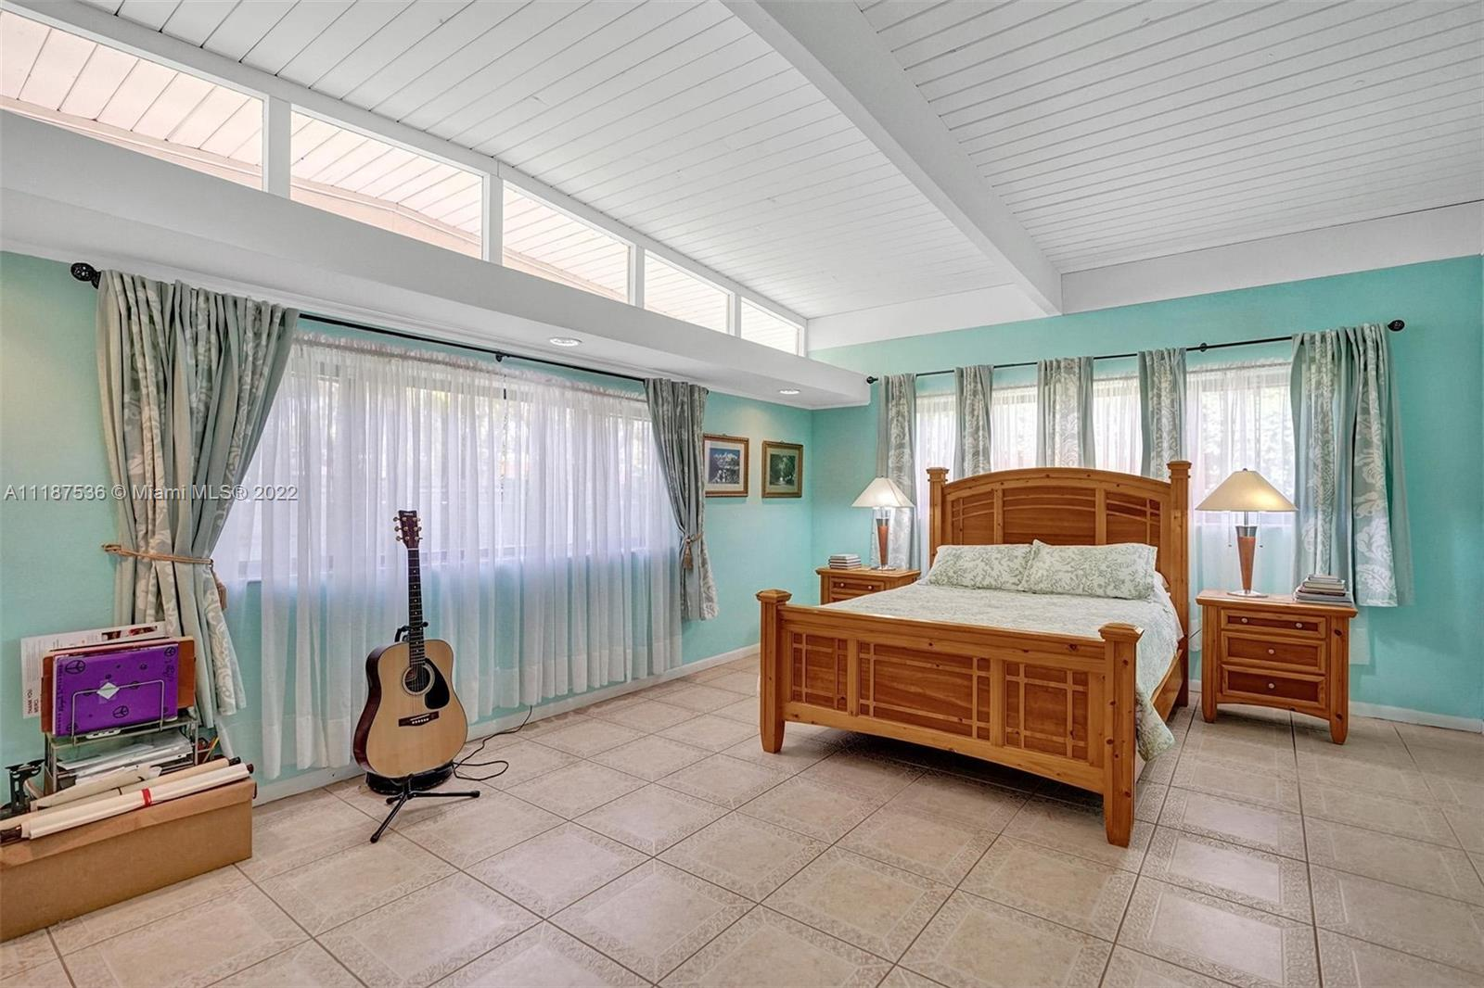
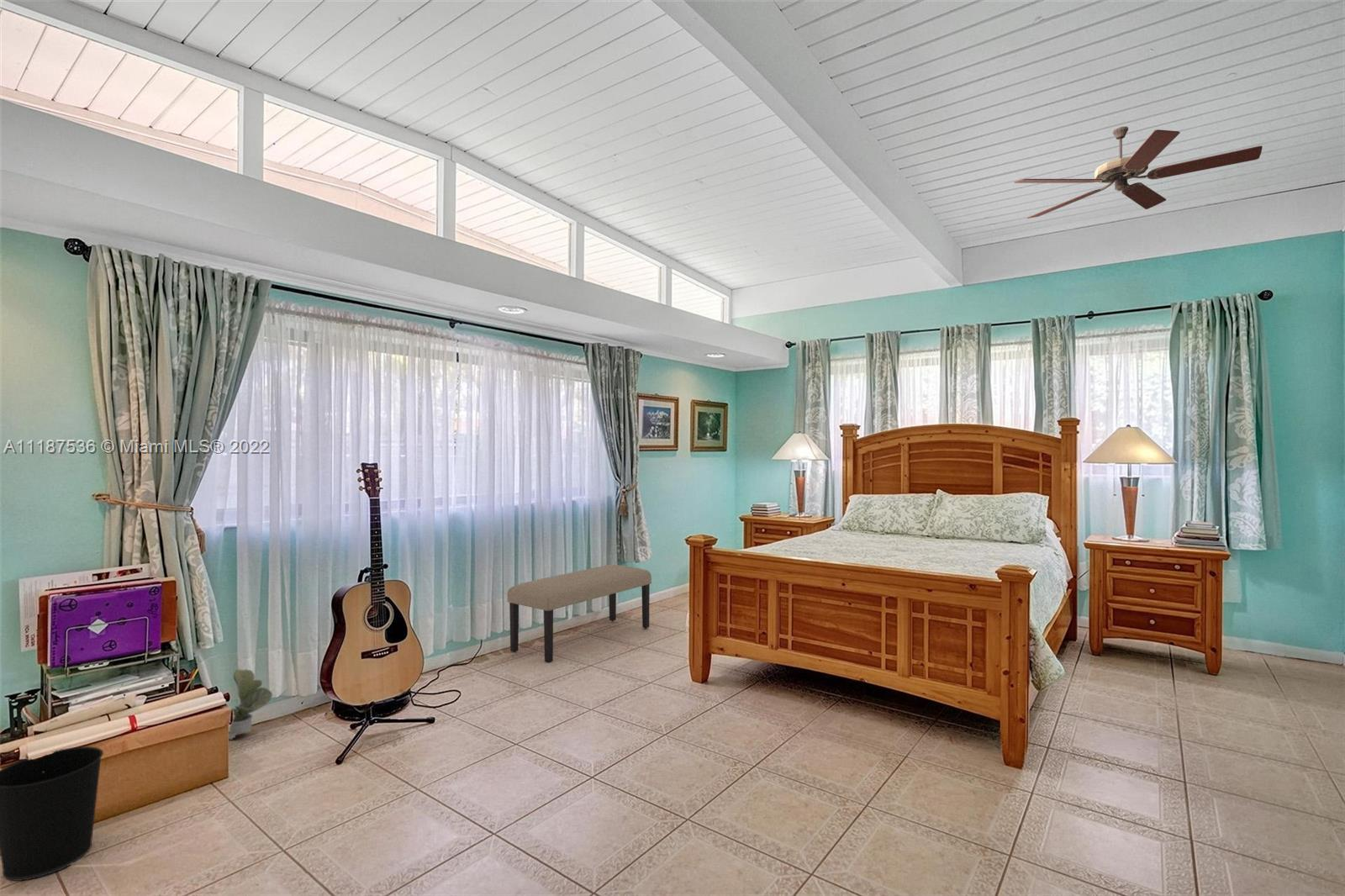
+ ceiling fan (1129, 157)
+ potted plant (242, 706)
+ wastebasket (49, 812)
+ bench (583, 601)
